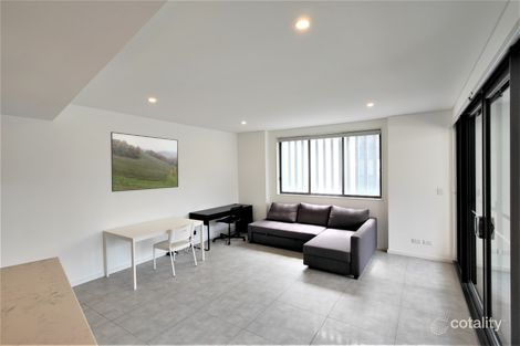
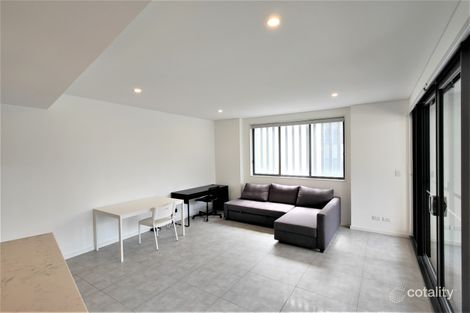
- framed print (148, 162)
